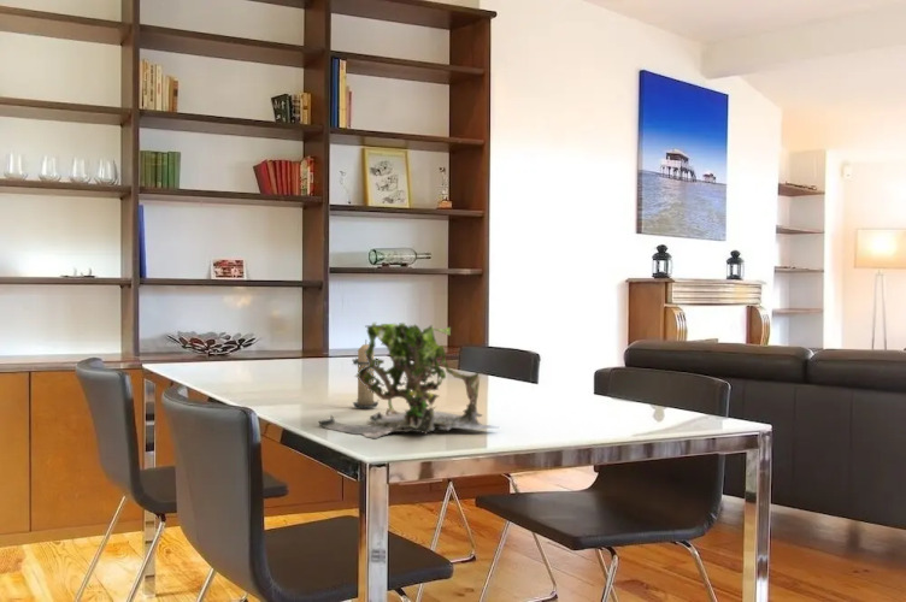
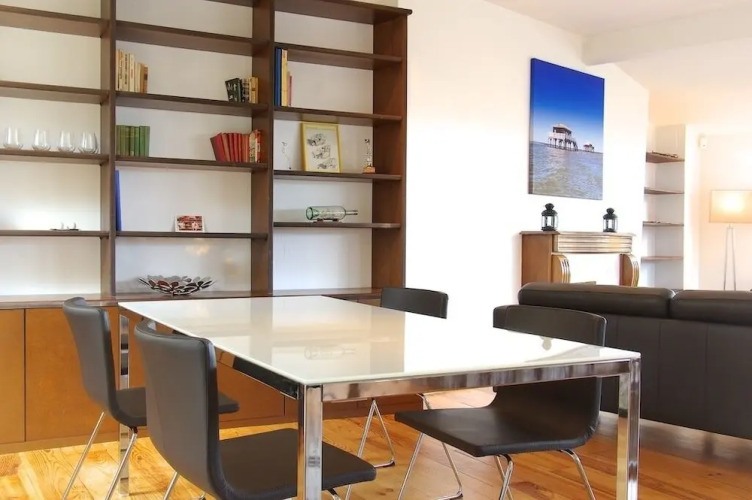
- plant (418, 376)
- candle (367, 370)
